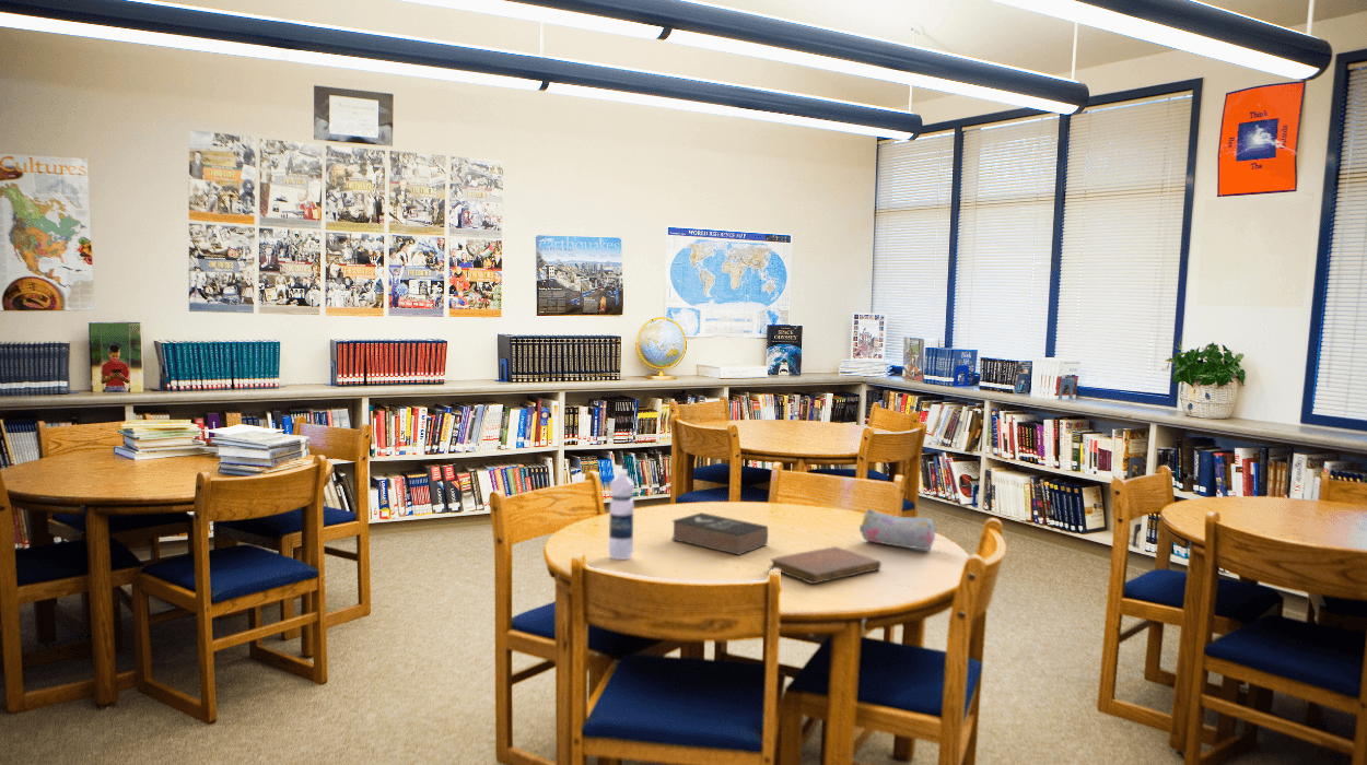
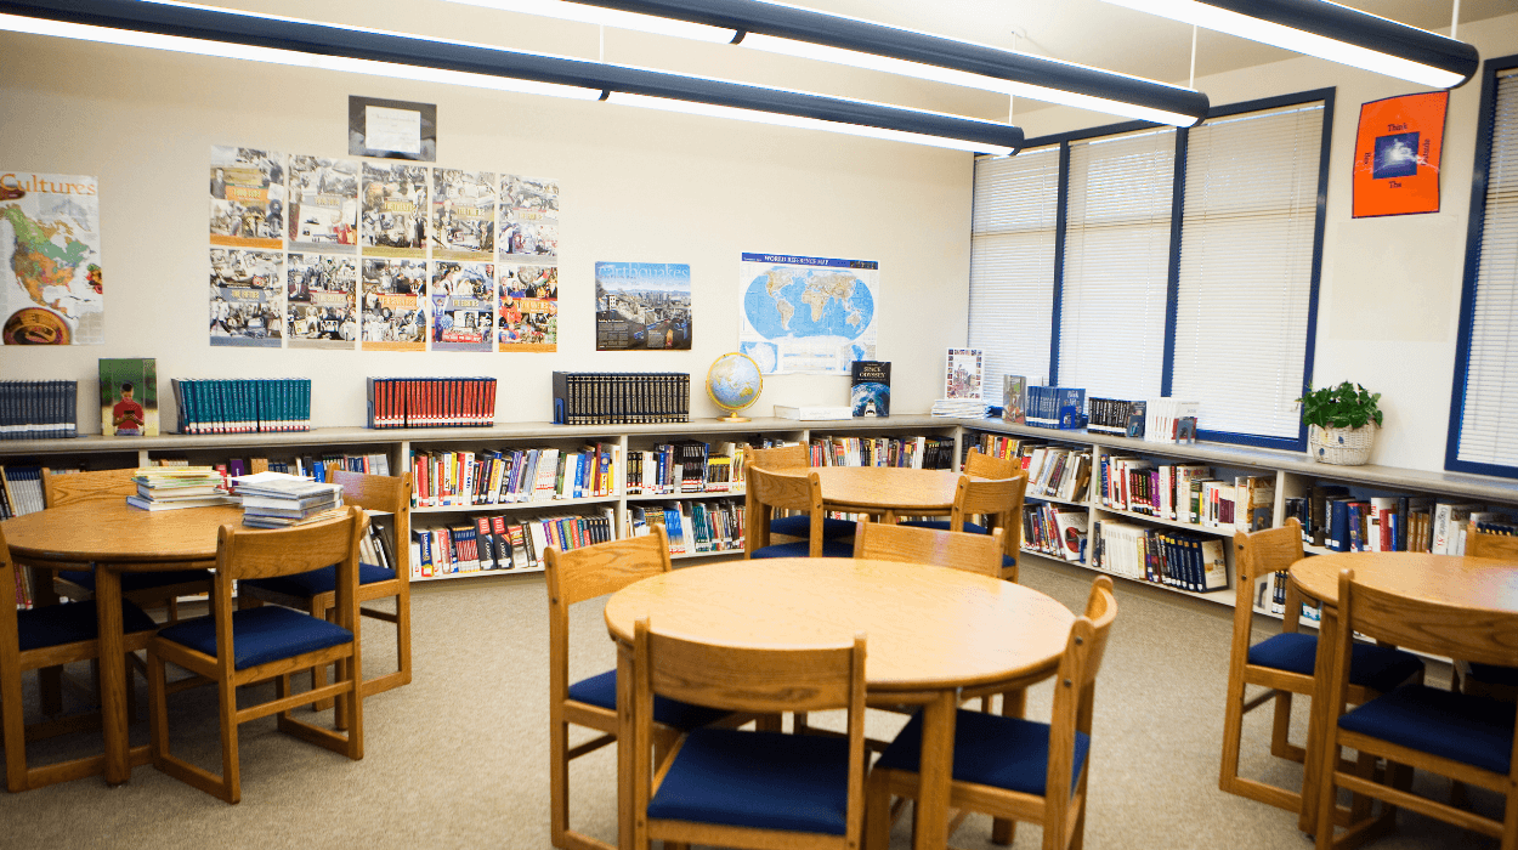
- water bottle (621, 514)
- book (718, 532)
- pencil case (898, 529)
- notebook (825, 564)
